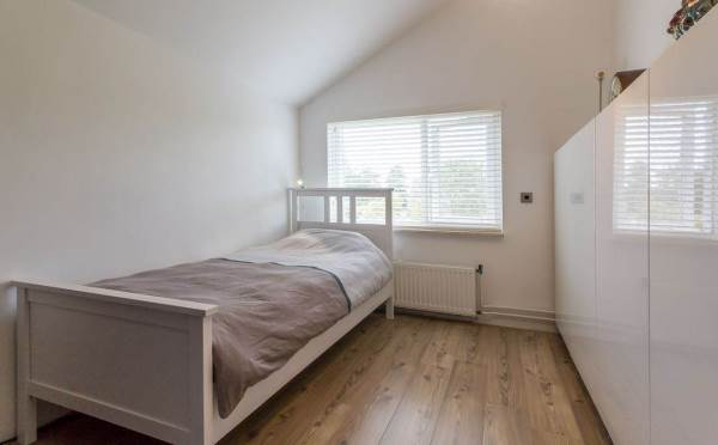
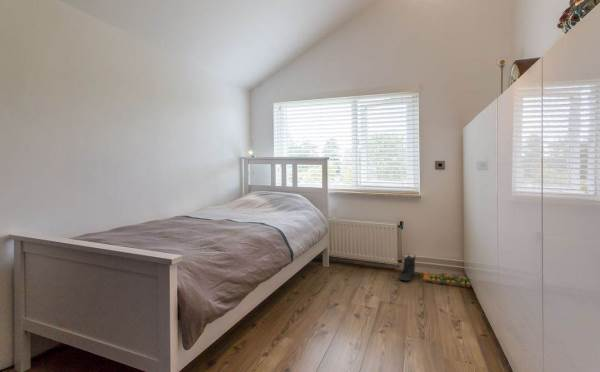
+ toy train (450, 278)
+ sneaker (407, 266)
